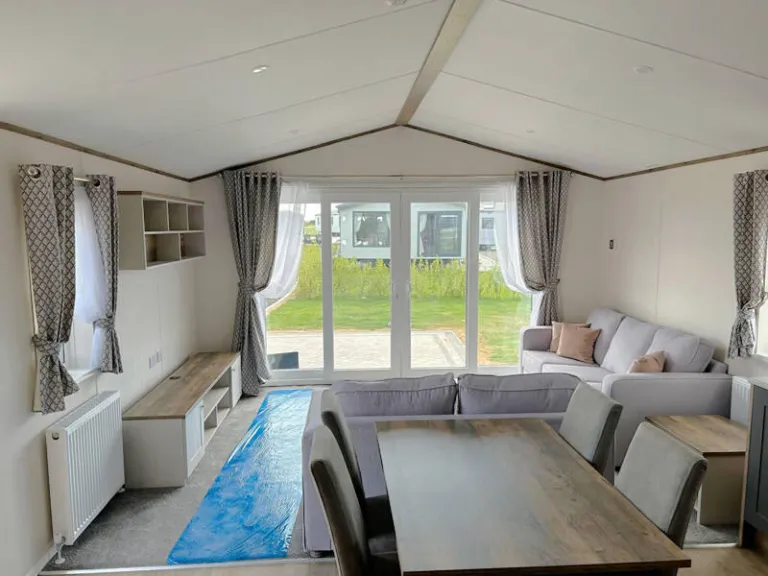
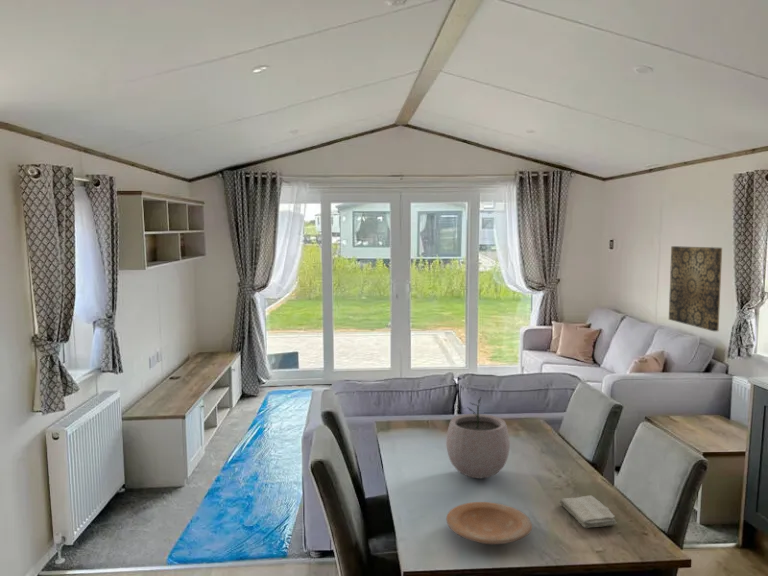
+ plant pot (477, 436)
+ washcloth (587, 510)
+ plate (488, 526)
+ wall art (693, 286)
